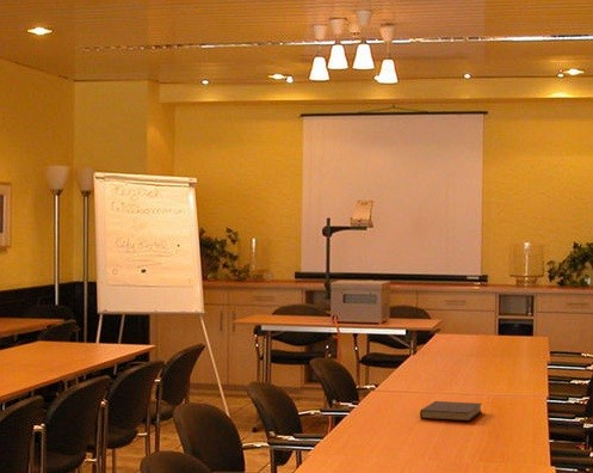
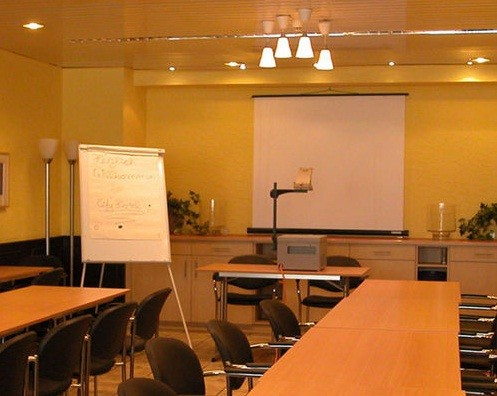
- notebook (451, 410)
